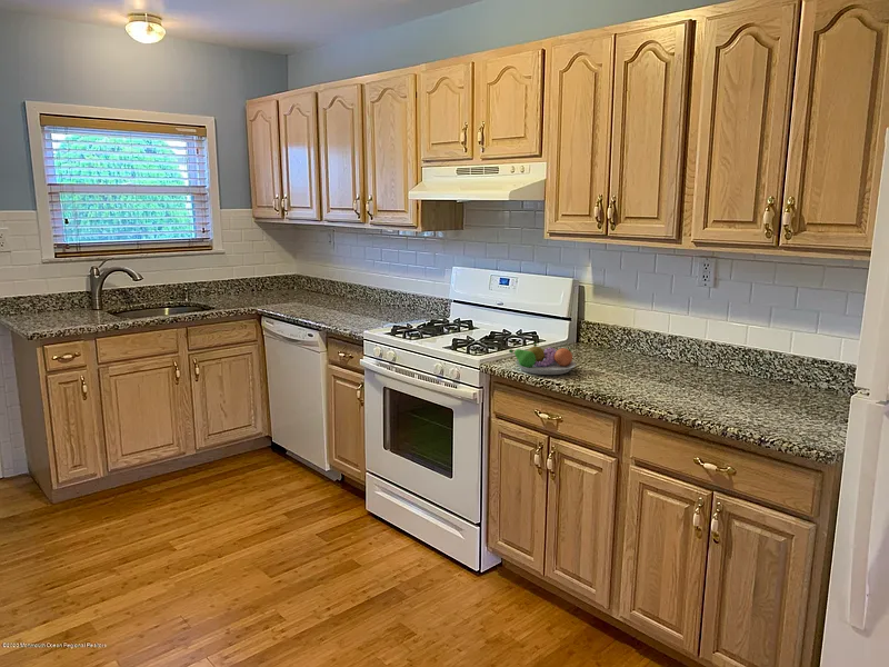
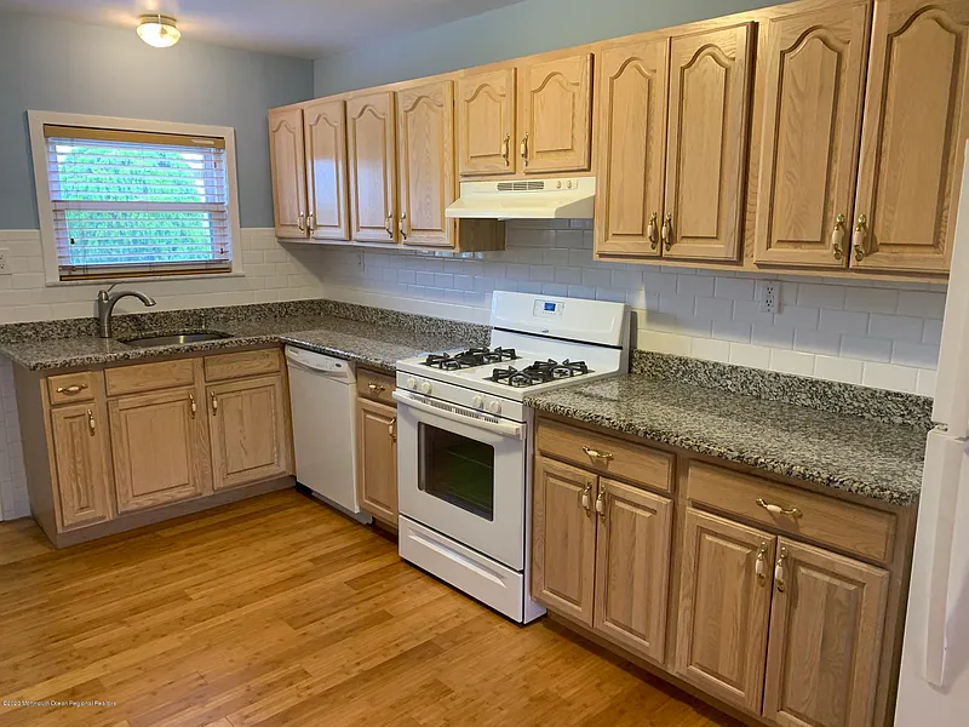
- fruit bowl (542, 357)
